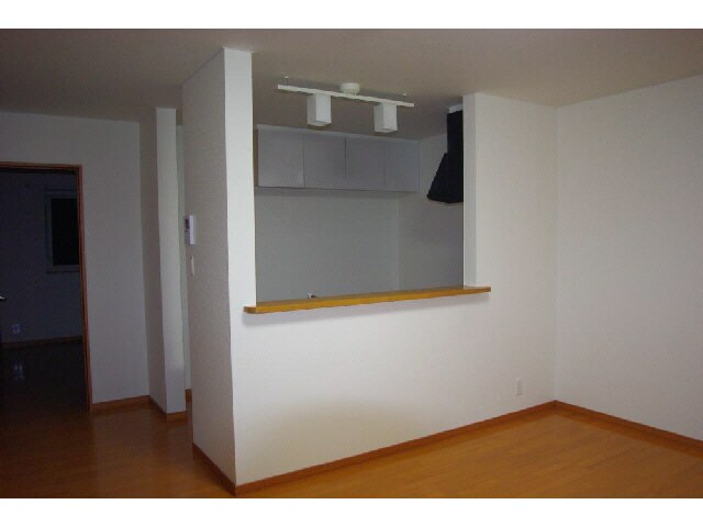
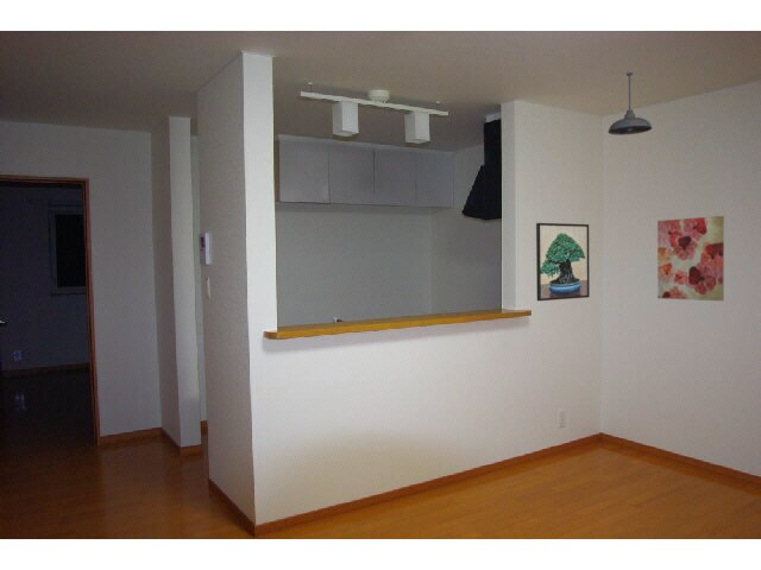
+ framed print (564, 261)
+ pendant light (629, 101)
+ wall art (688, 259)
